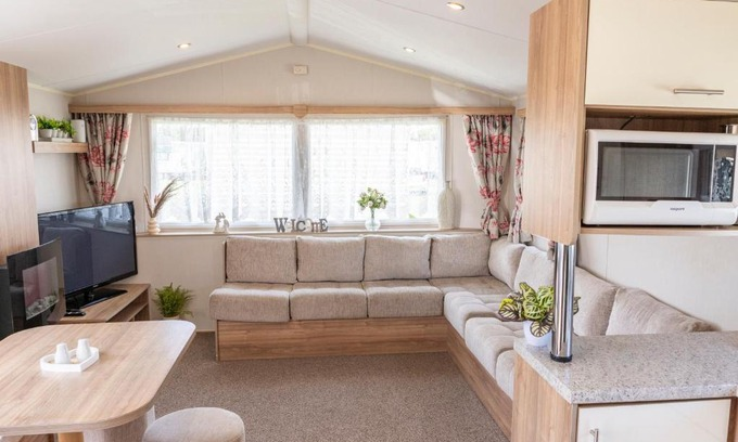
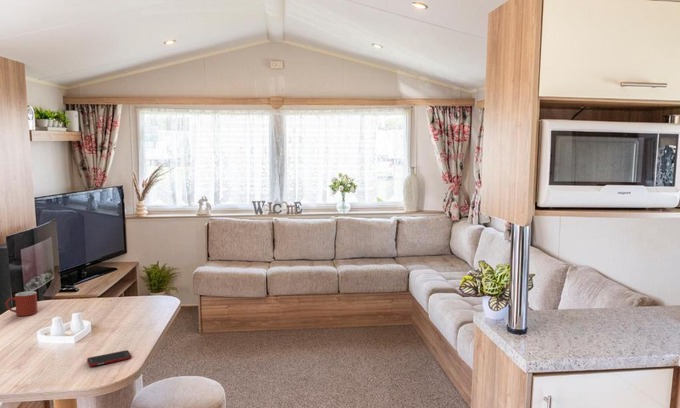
+ mug (21, 304)
+ cell phone (109, 358)
